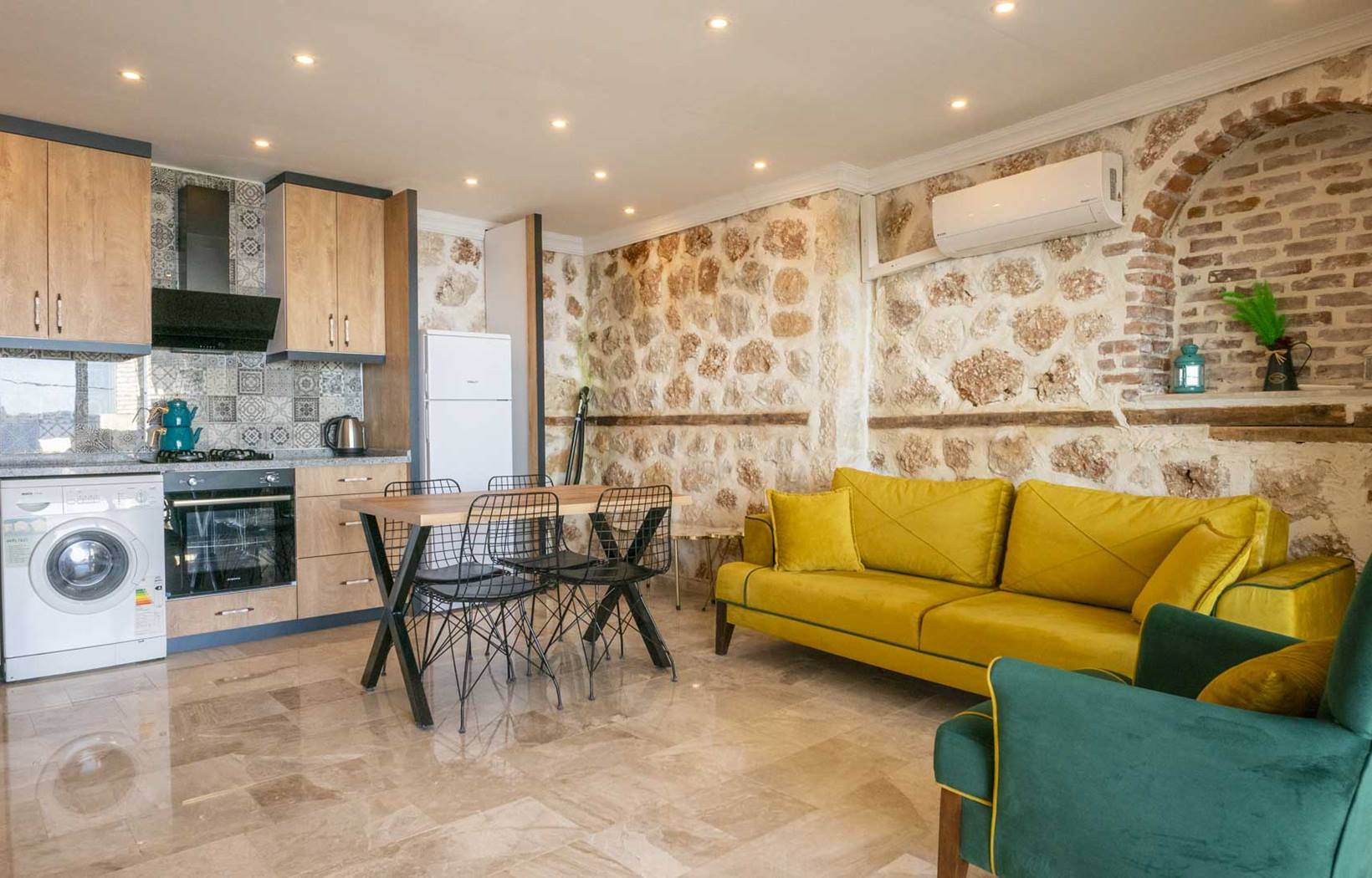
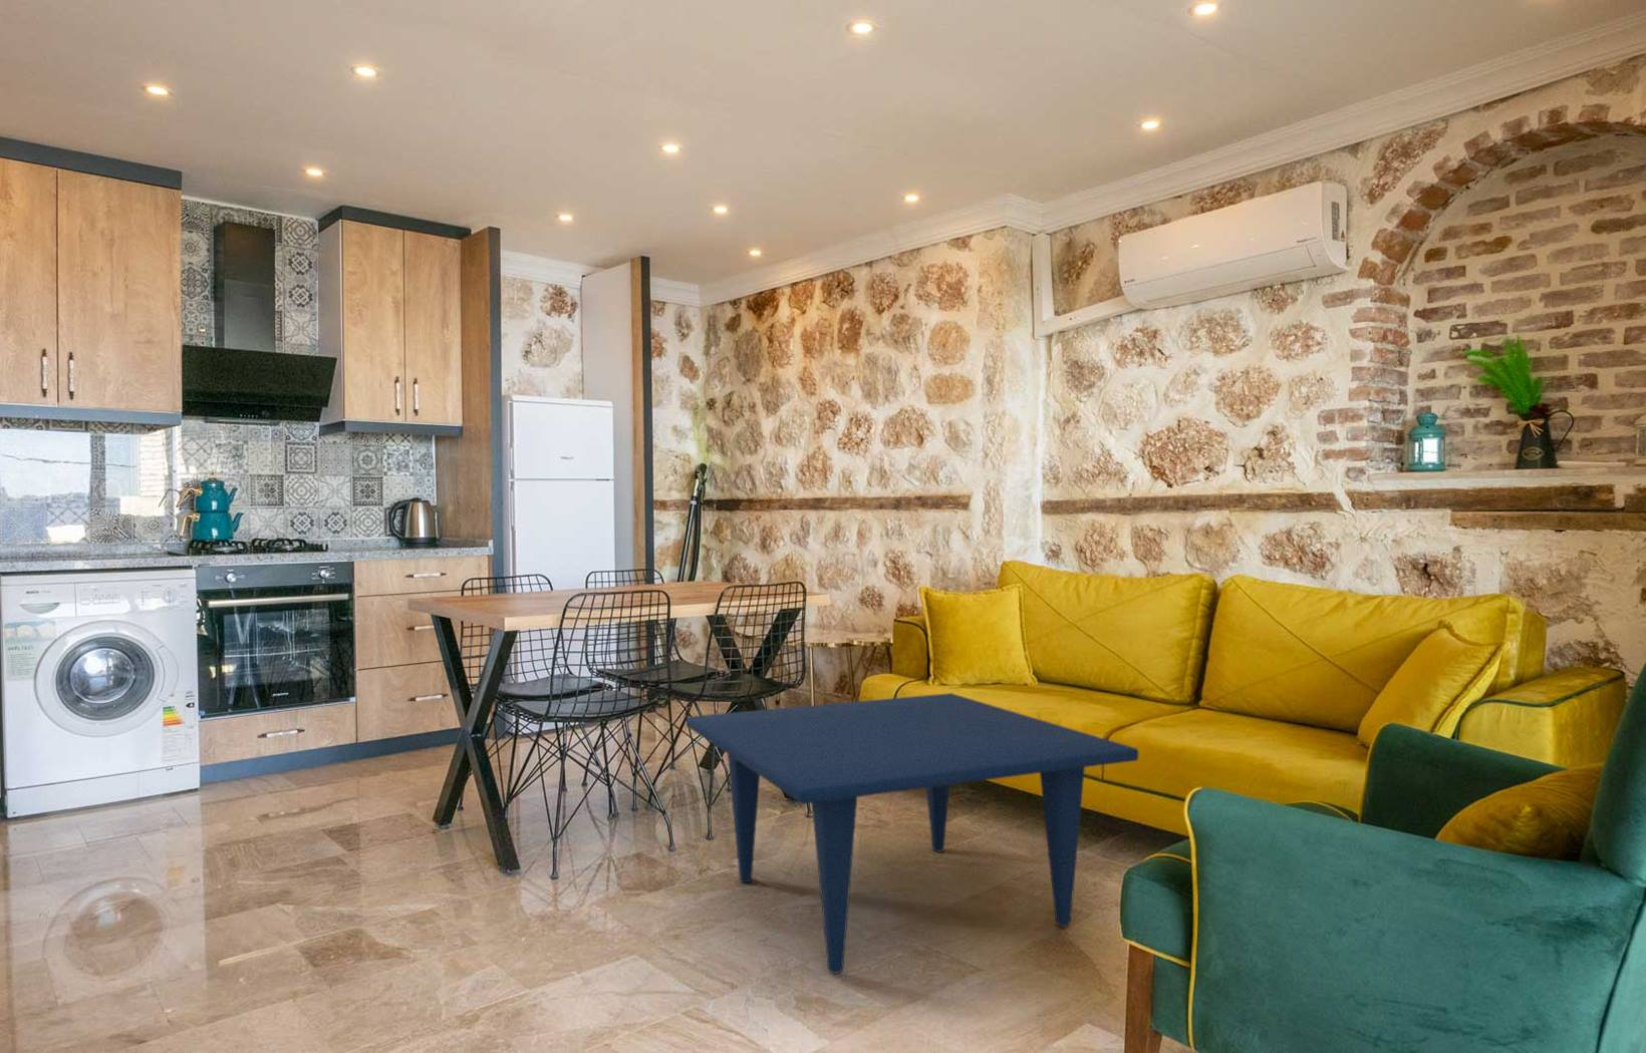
+ coffee table (888, 793)
